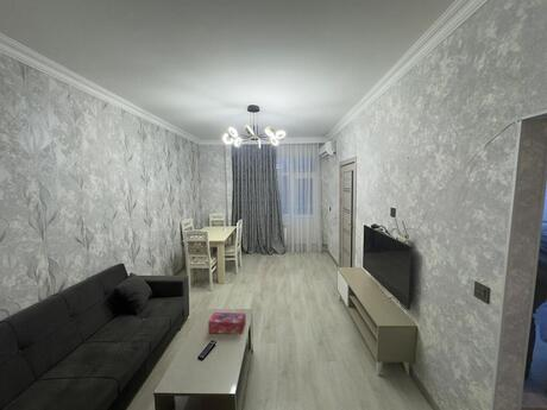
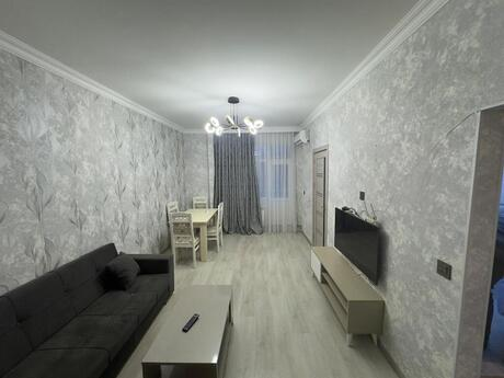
- tissue box (227, 322)
